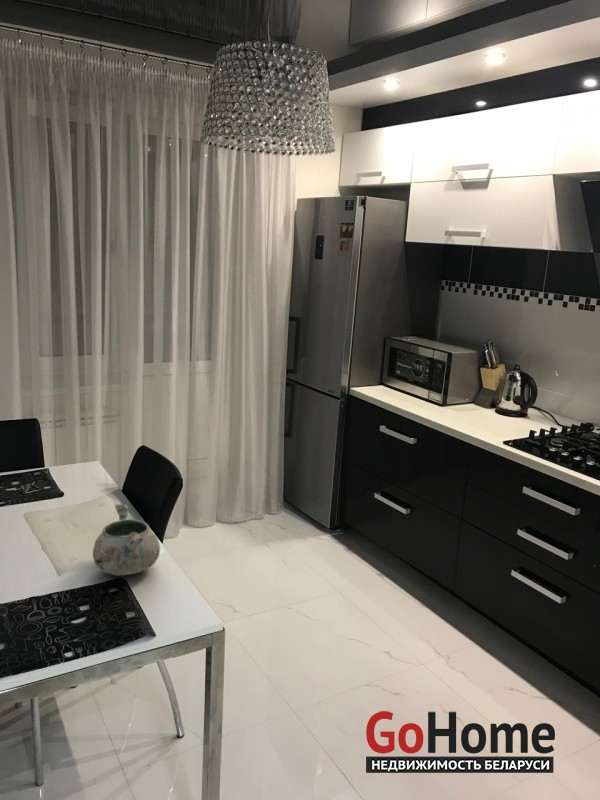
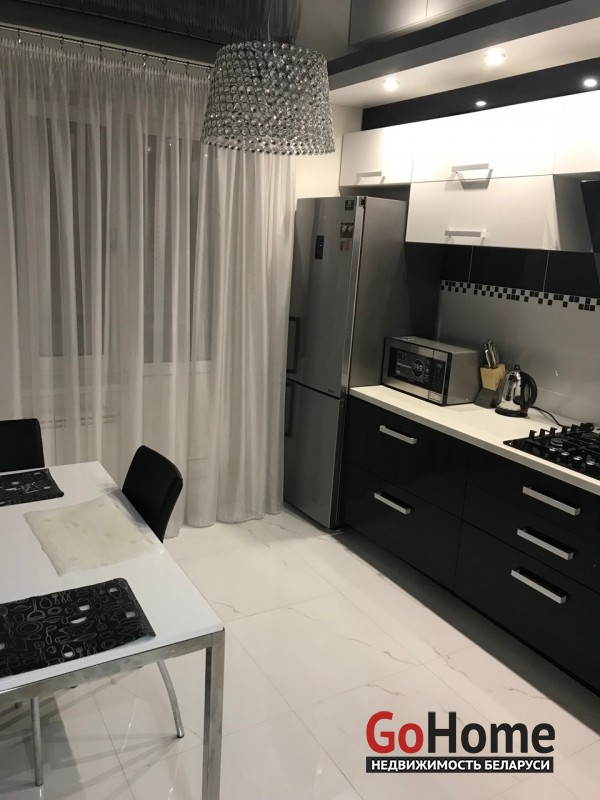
- decorative bowl (126, 542)
